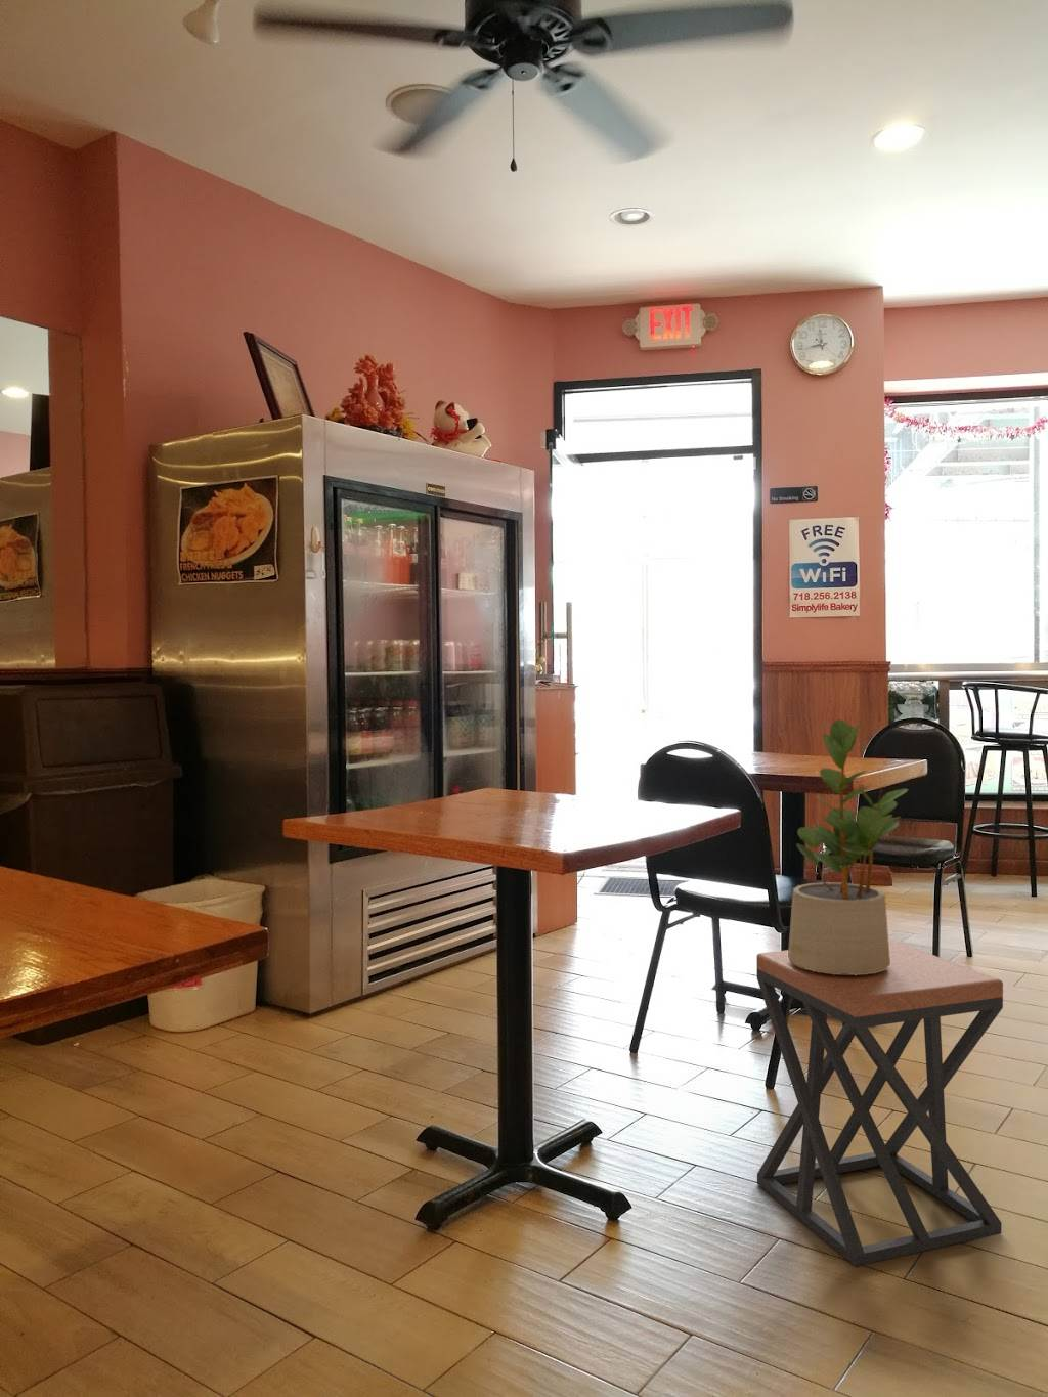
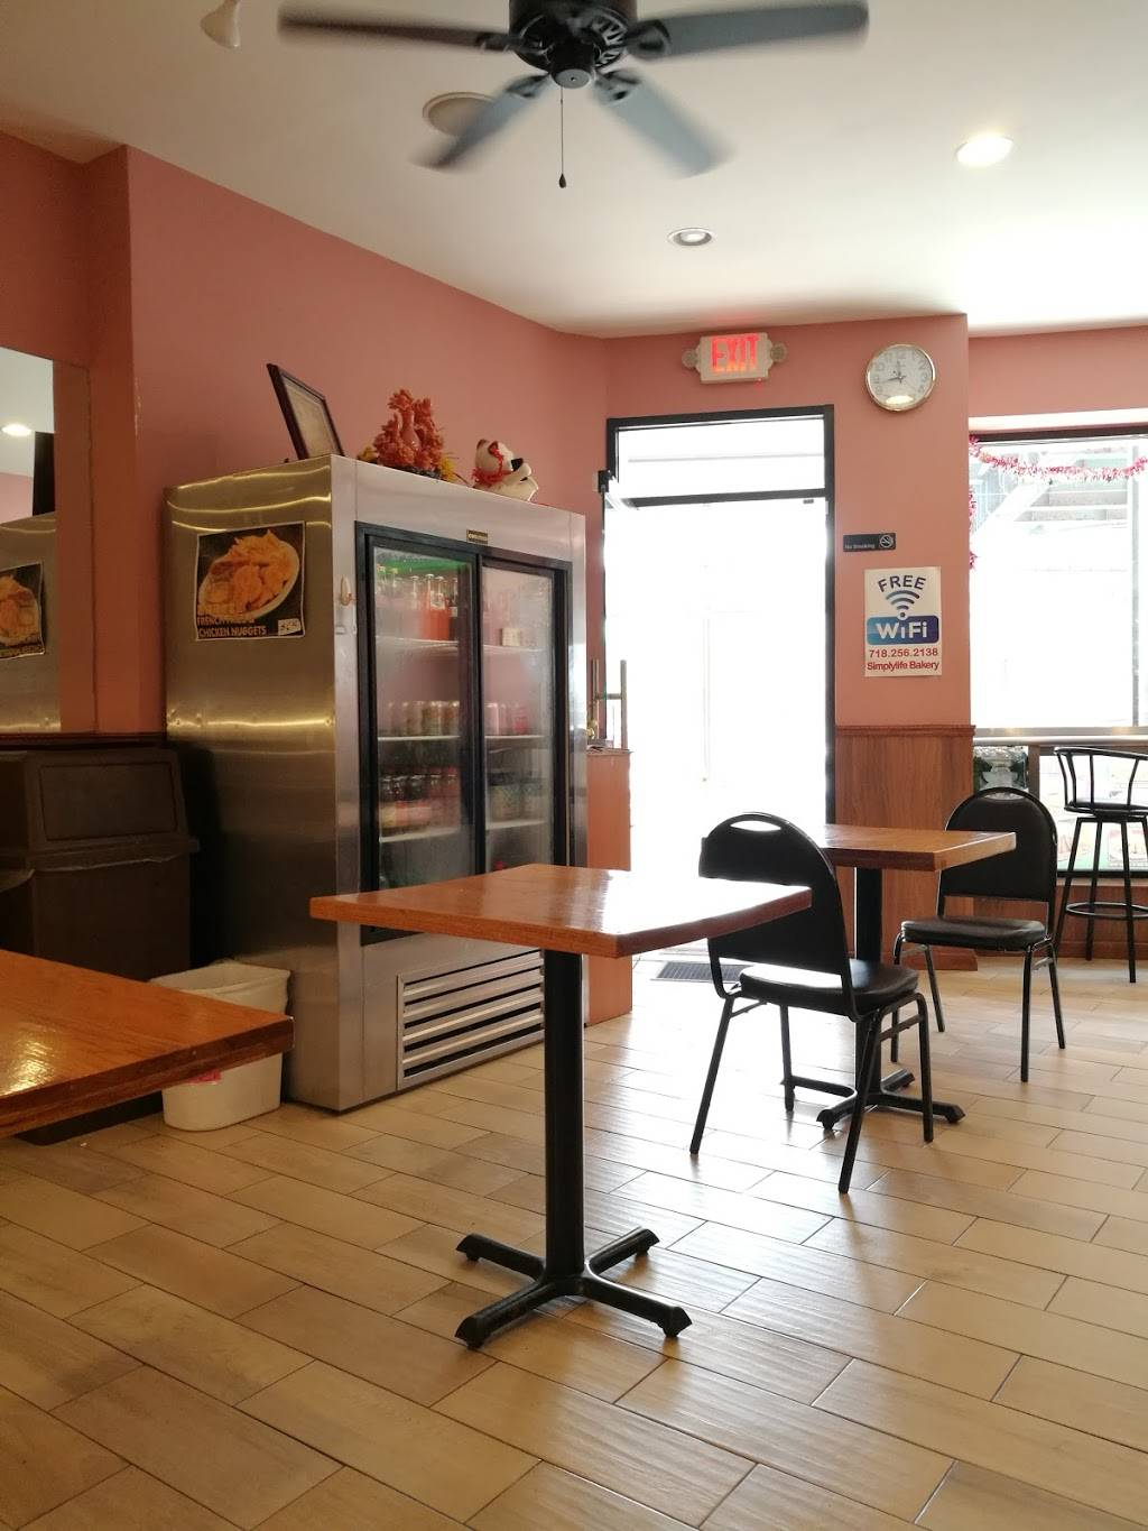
- stool (873, 1085)
- potted plant (848, 840)
